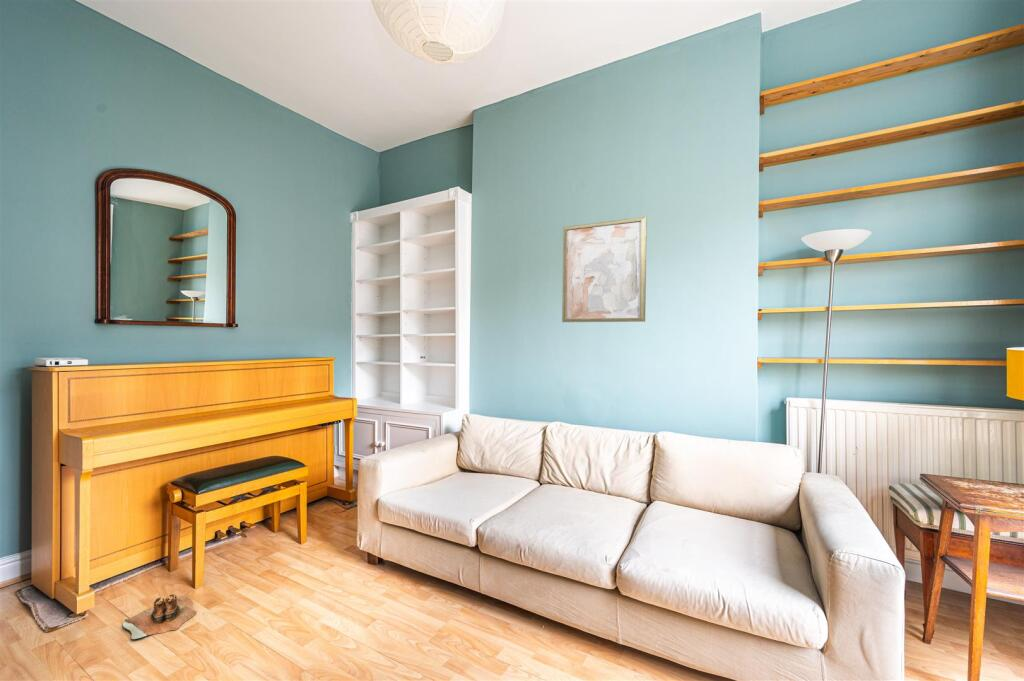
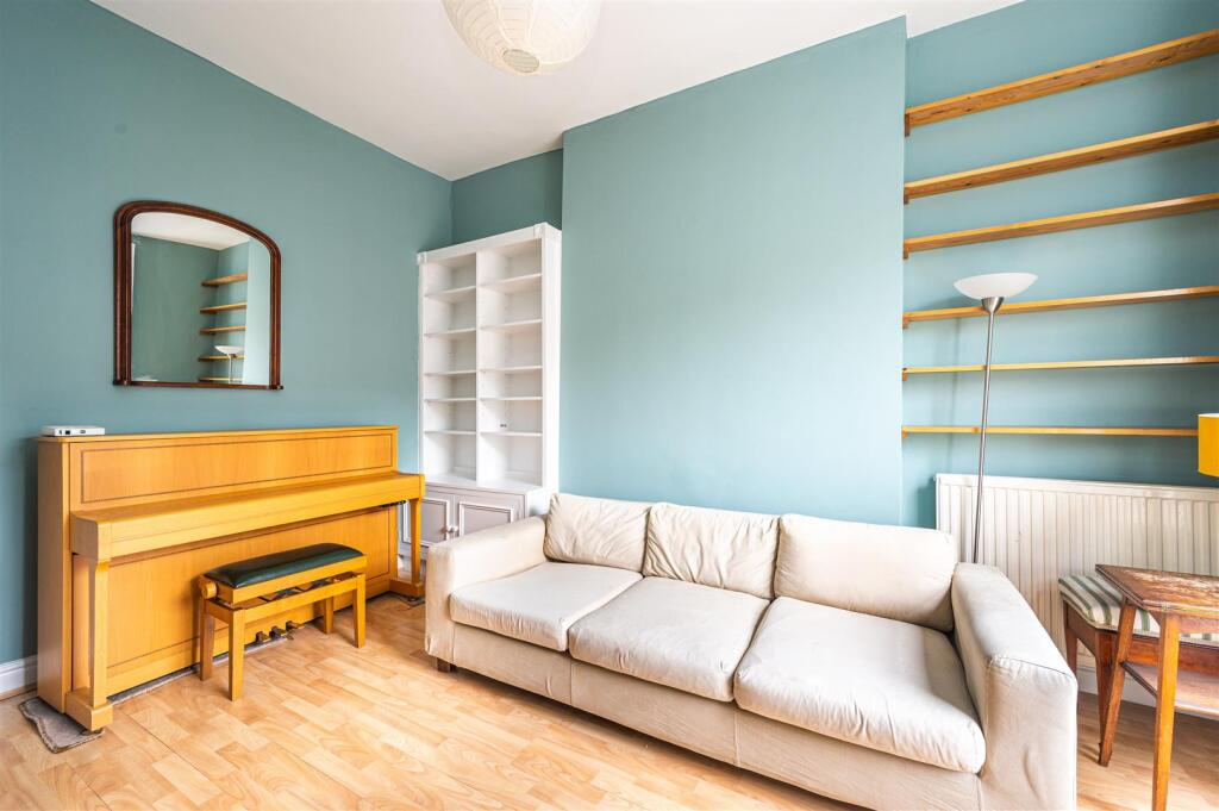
- boots (162, 606)
- wall art (602, 272)
